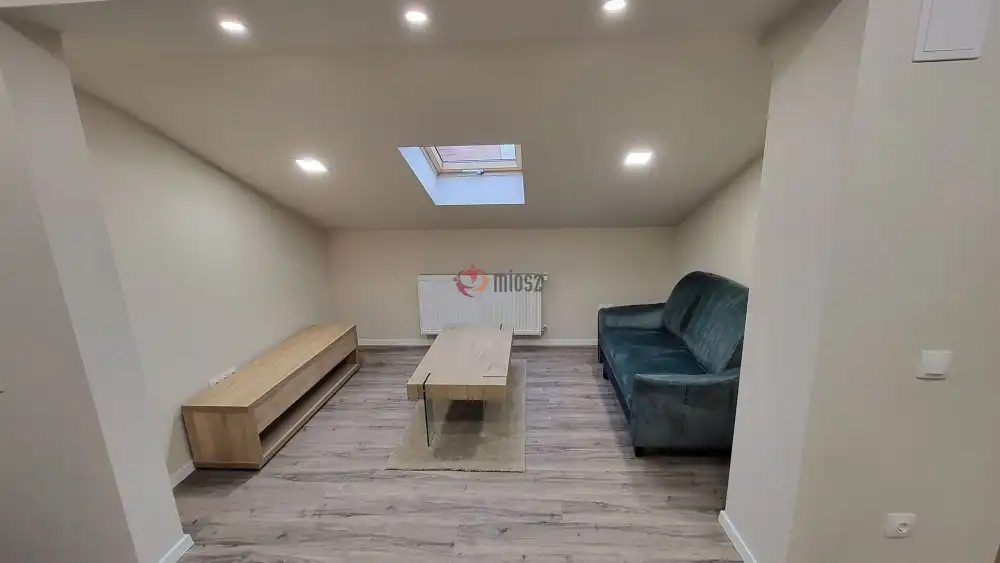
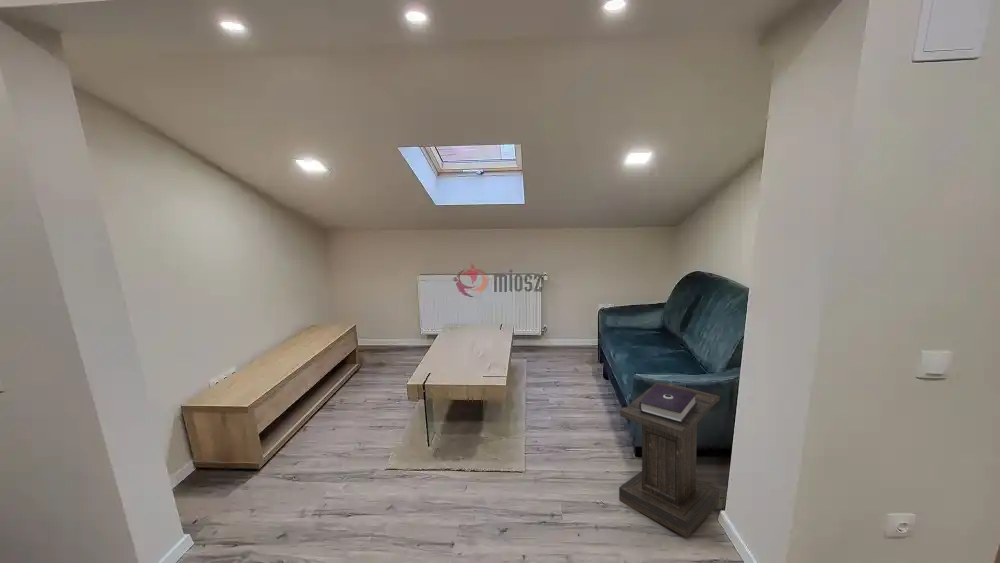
+ lectern (669, 446)
